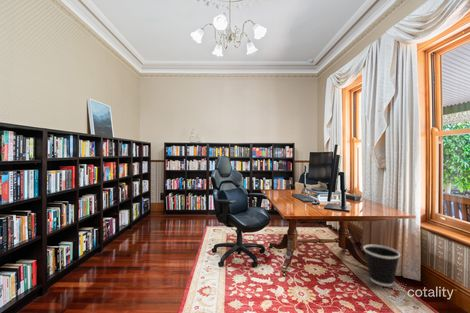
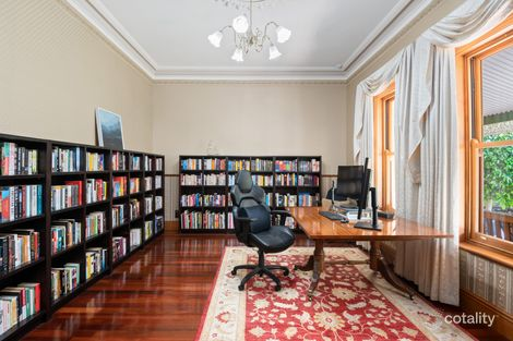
- wastebasket (381, 265)
